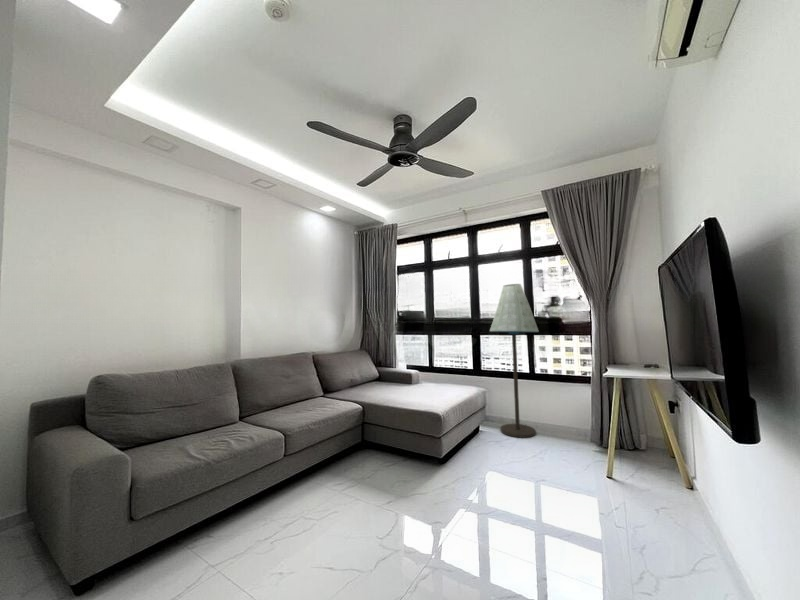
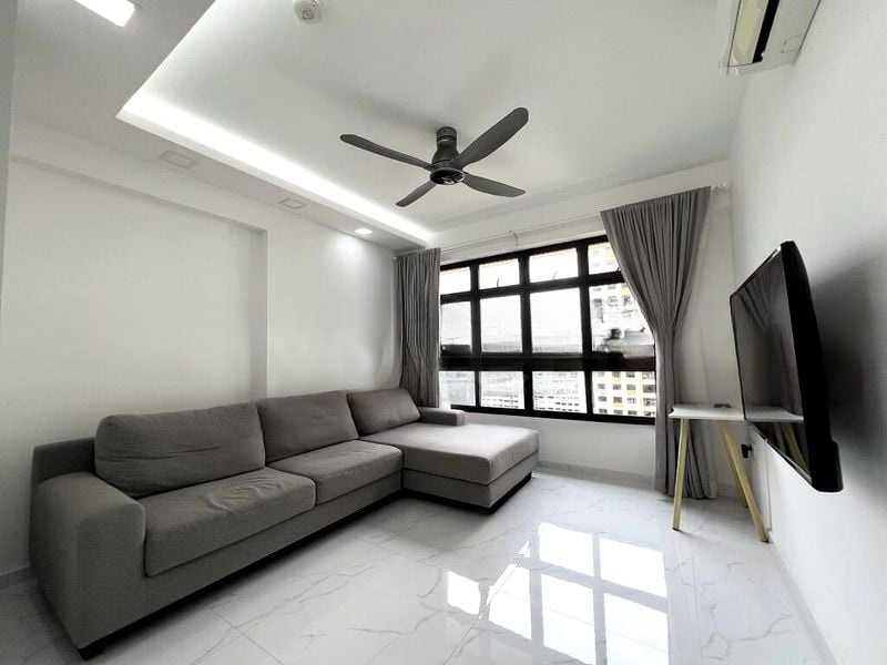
- floor lamp (514, 356)
